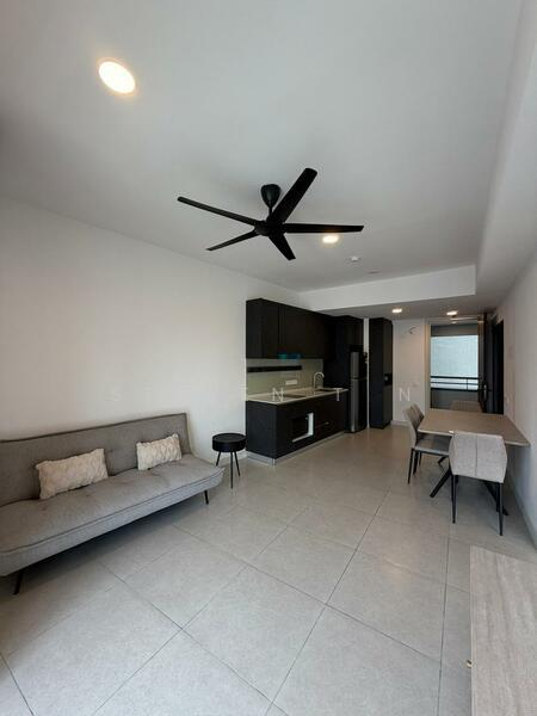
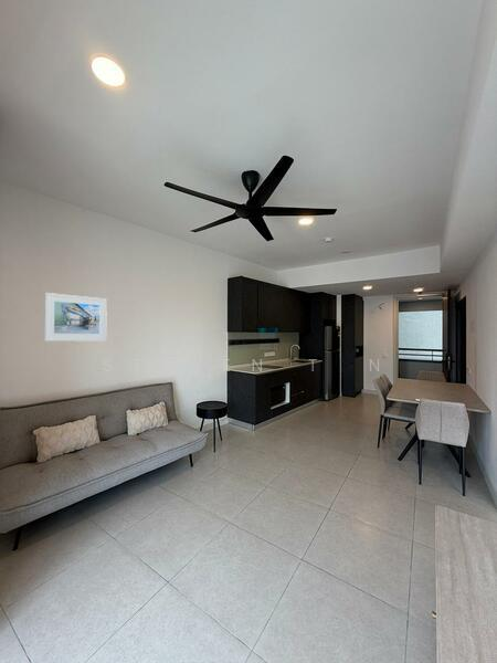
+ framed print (77, 318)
